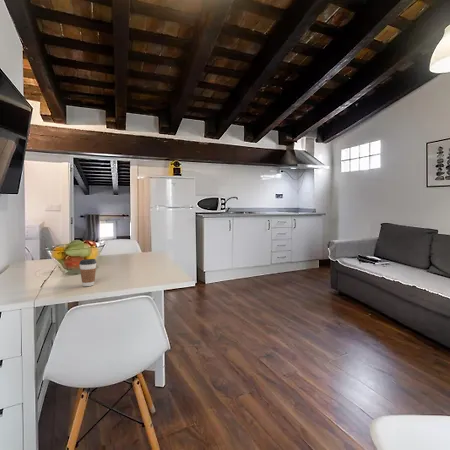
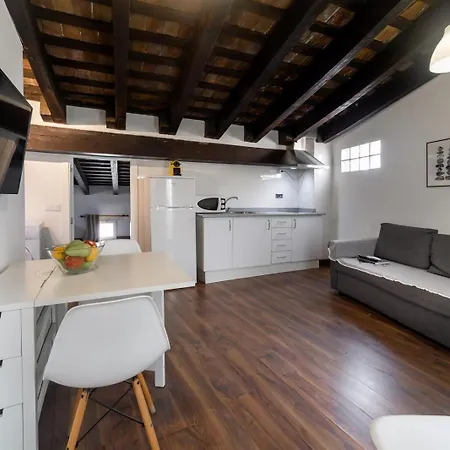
- coffee cup (88, 272)
